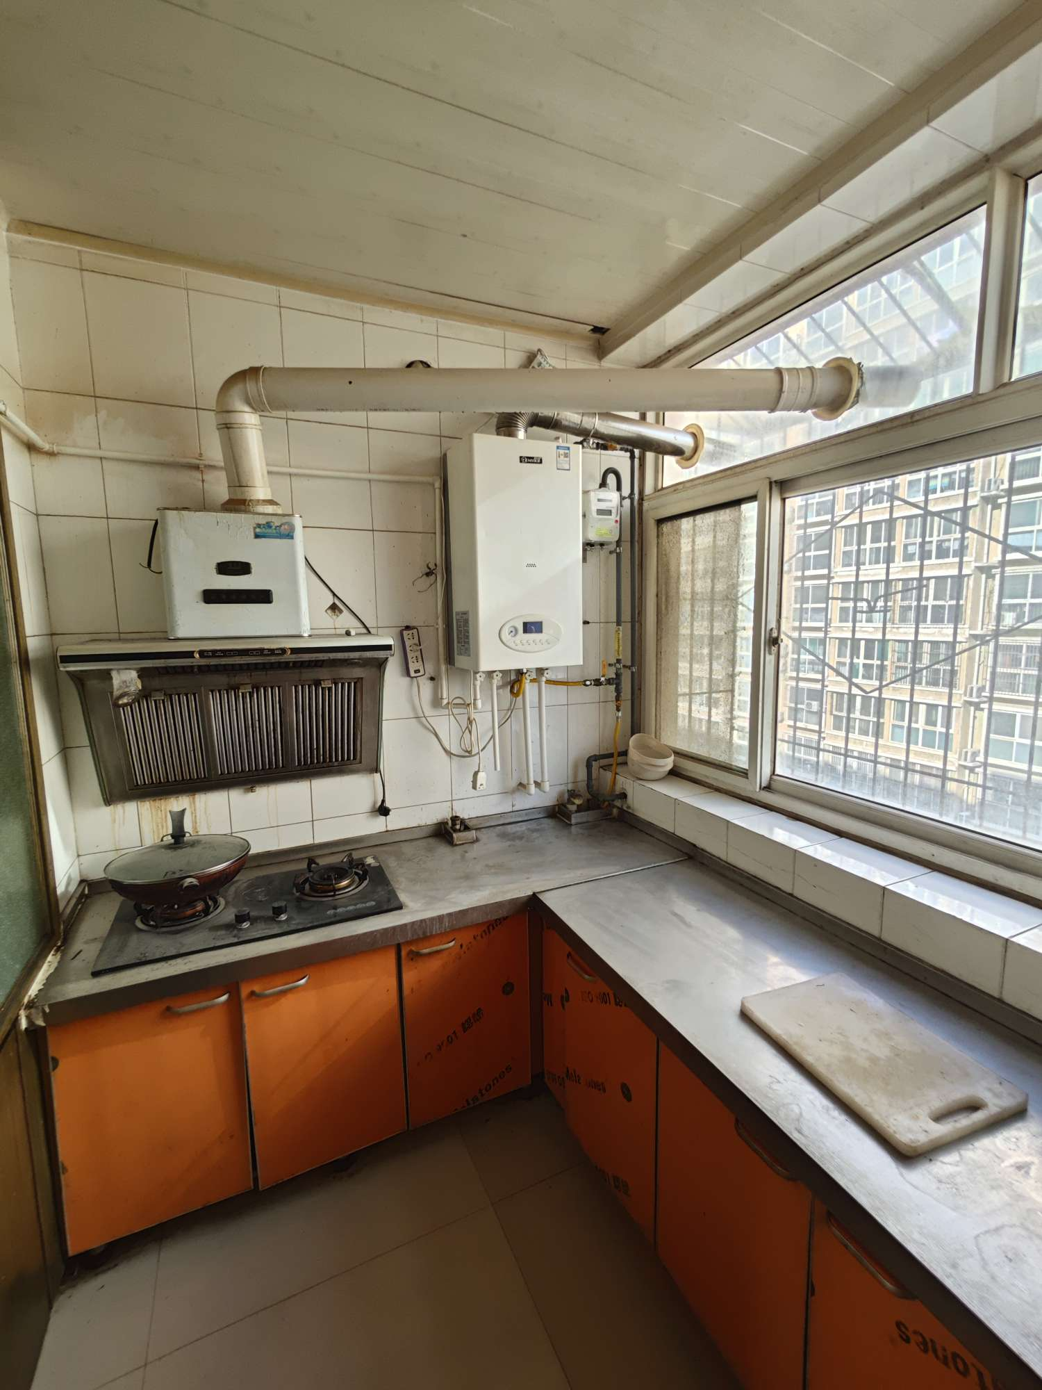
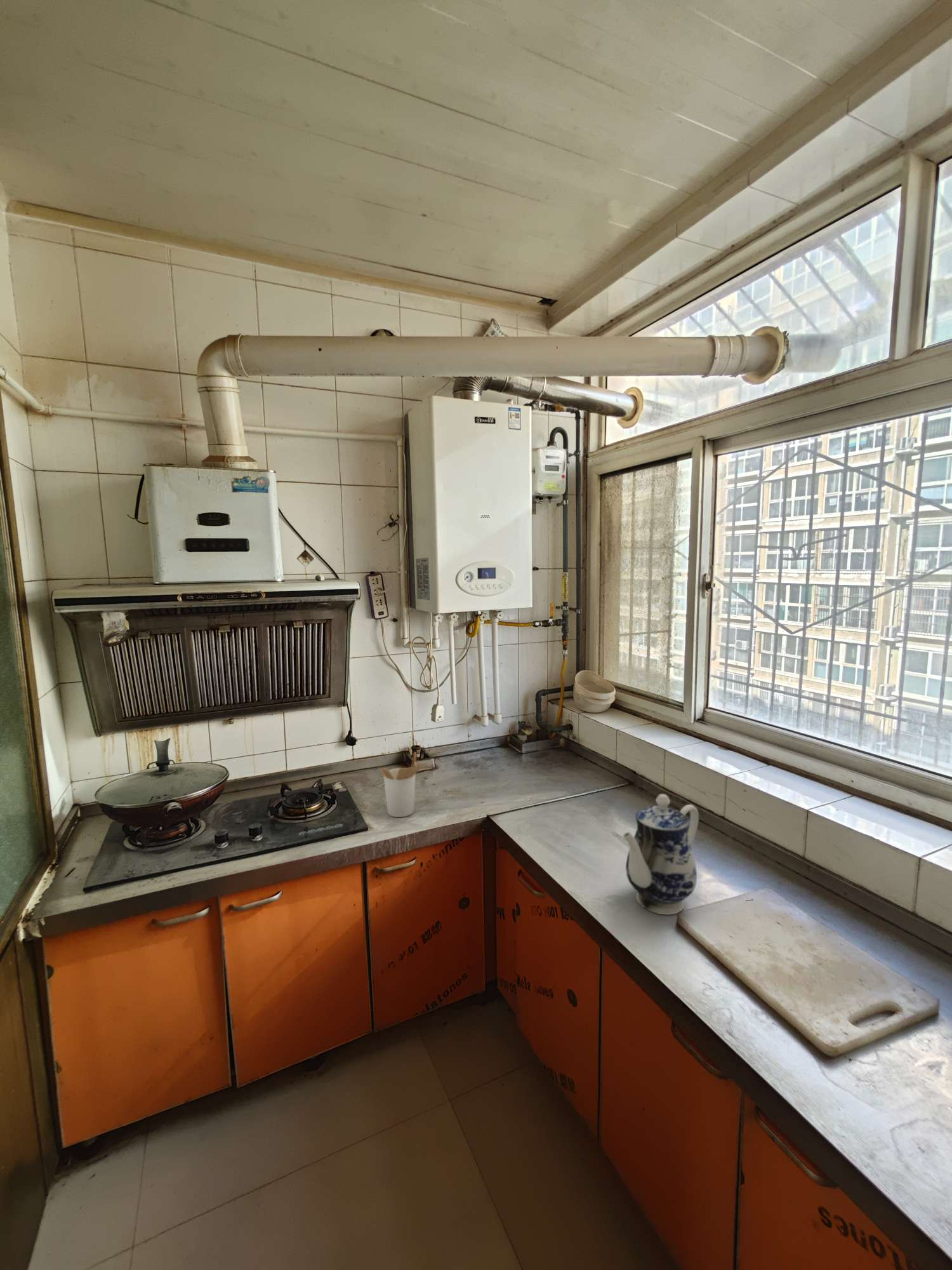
+ utensil holder (404, 785)
+ teapot (661, 848)
